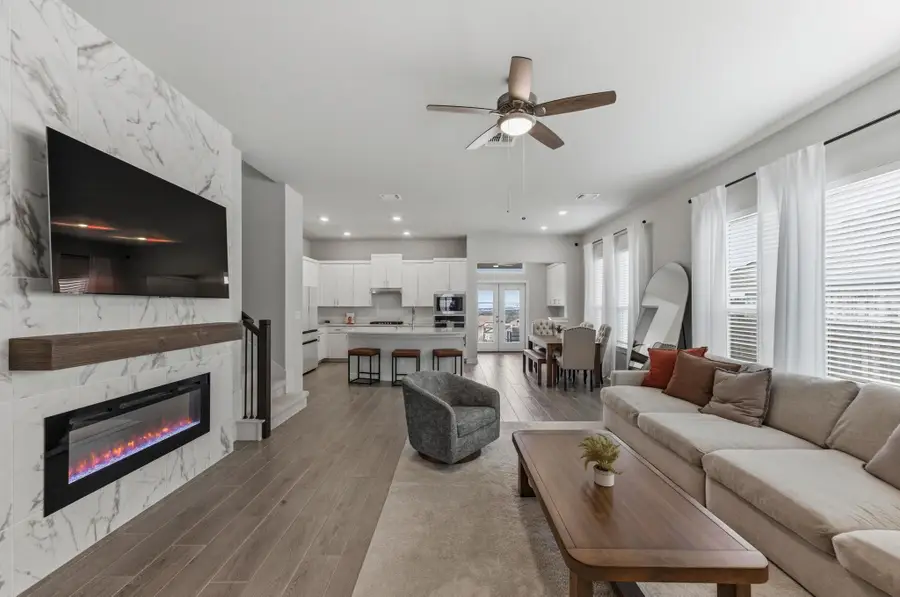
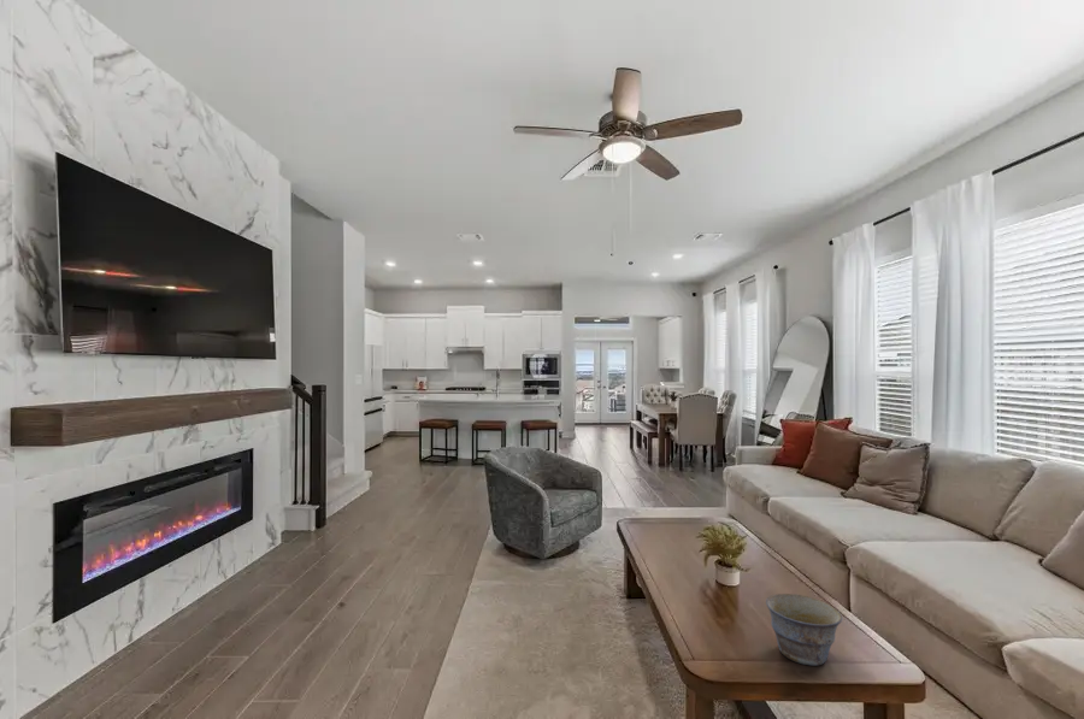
+ bowl (802, 630)
